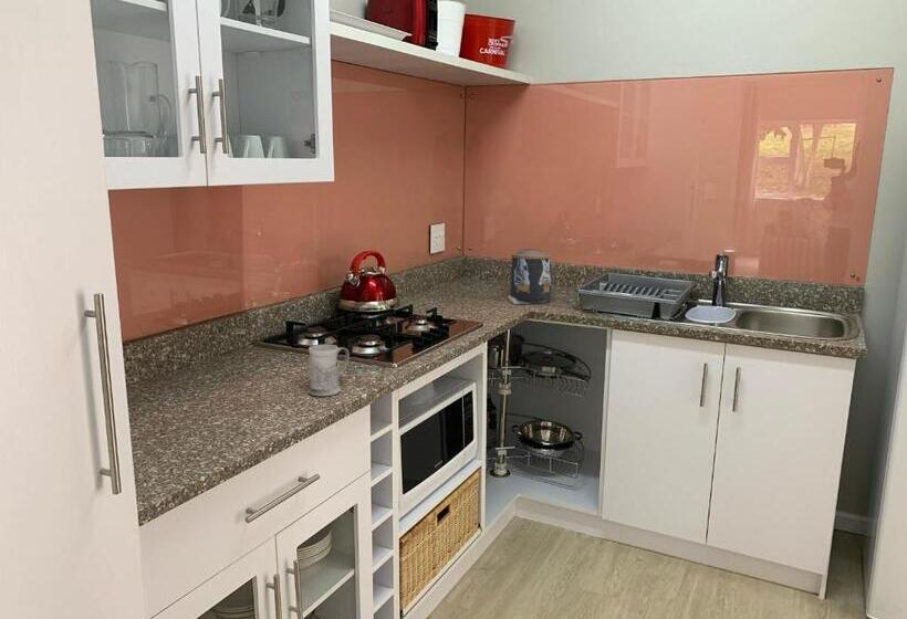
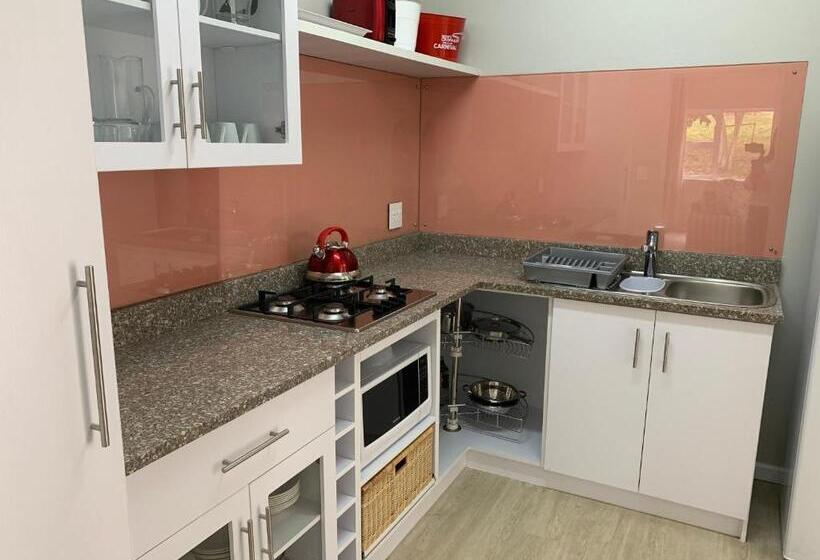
- canister (527, 274)
- mug (331, 367)
